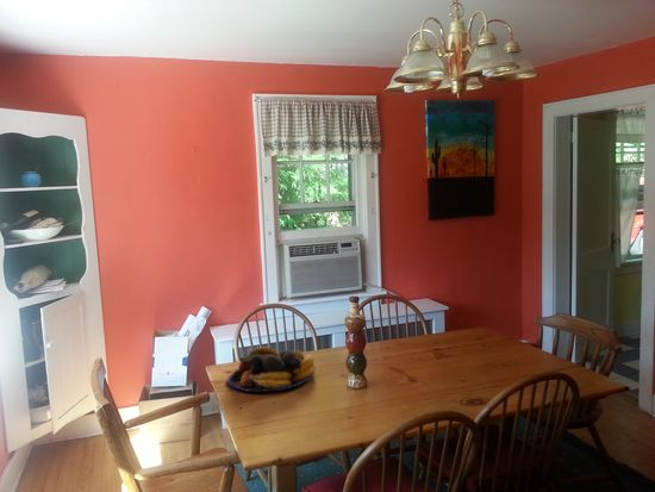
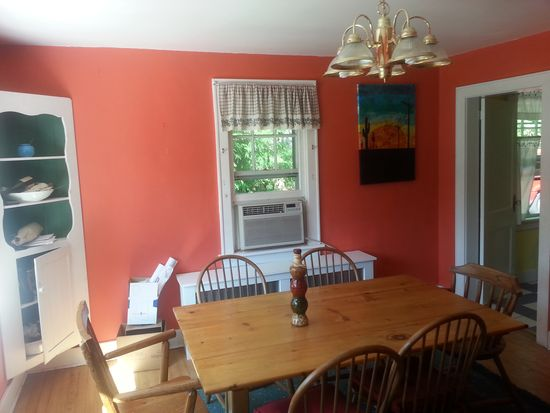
- fruit bowl (269, 362)
